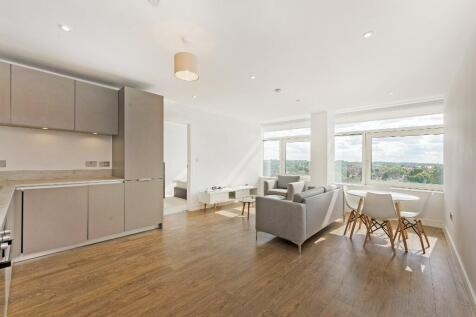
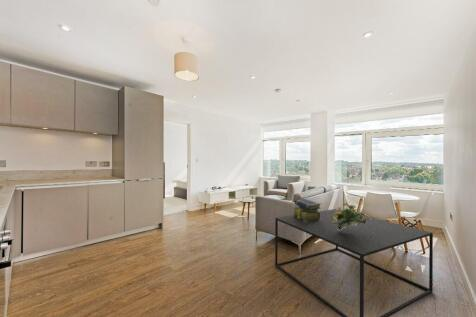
+ flowering plant (350, 218)
+ stack of books (307, 209)
+ coffee table (344, 251)
